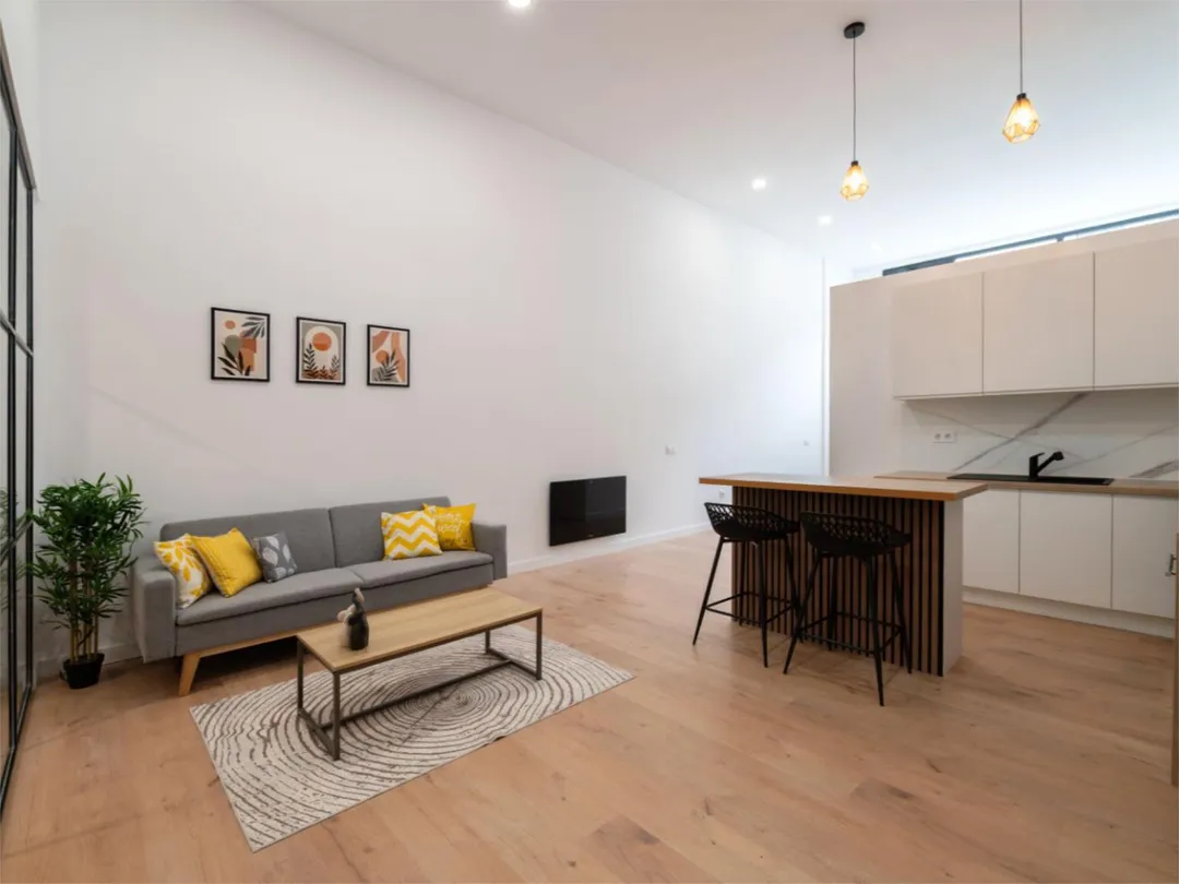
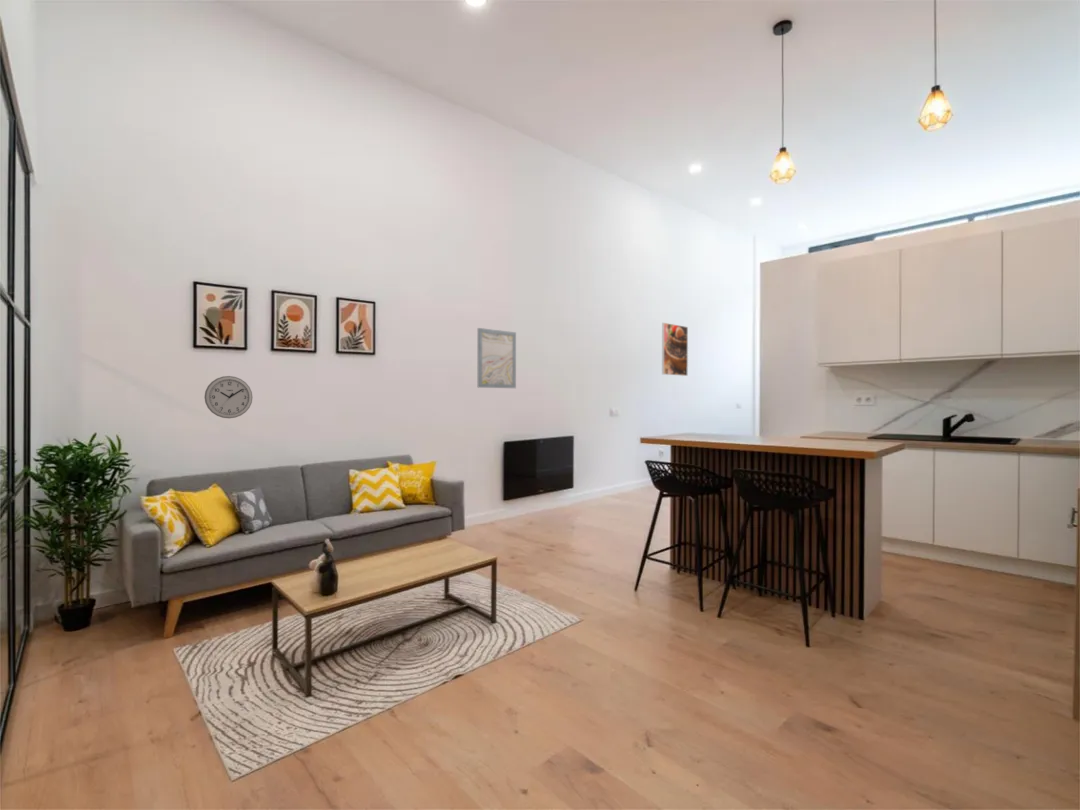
+ wall clock (229, 397)
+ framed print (675, 350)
+ wall art (497, 359)
